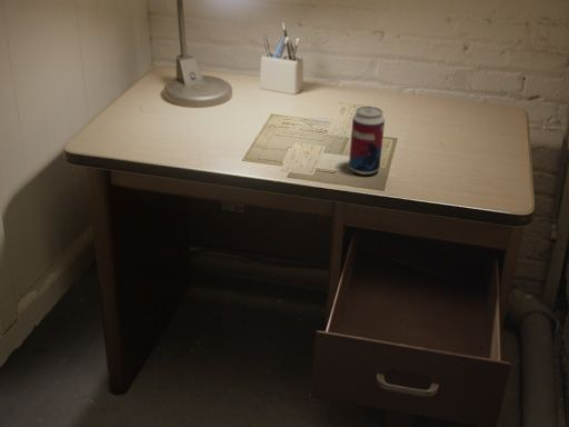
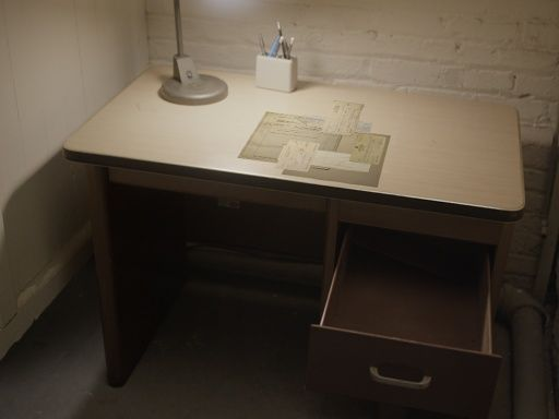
- beverage can (366, 140)
